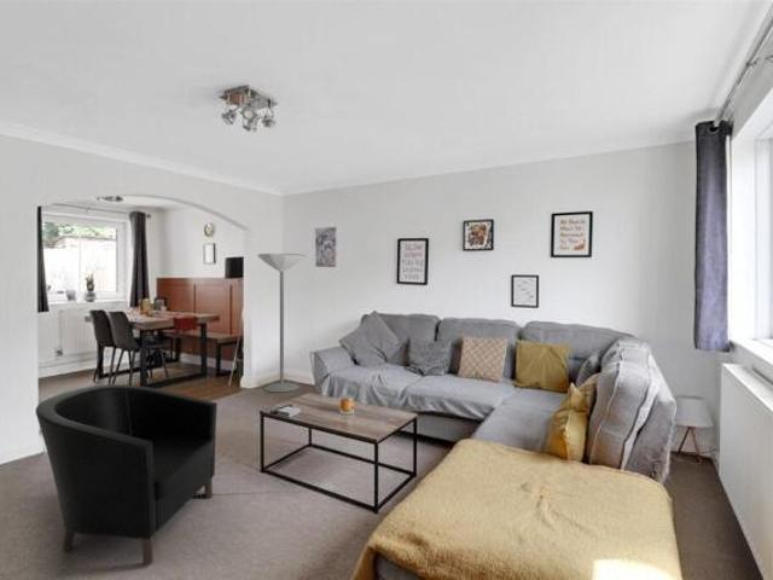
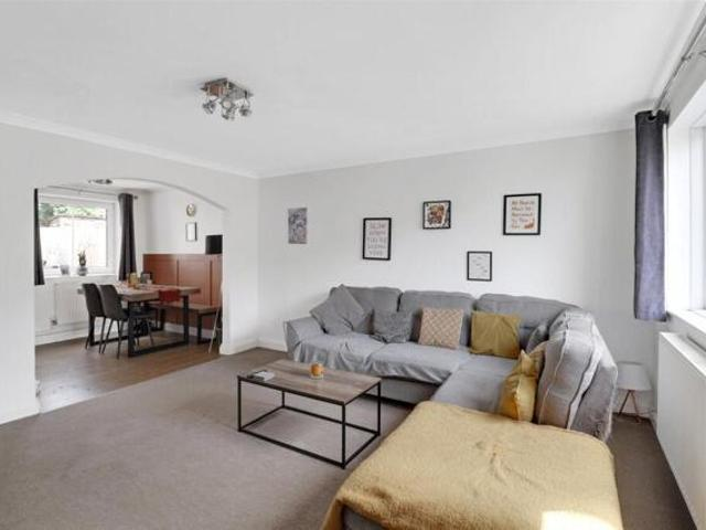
- armchair (135, 460)
- floor lamp (281, 321)
